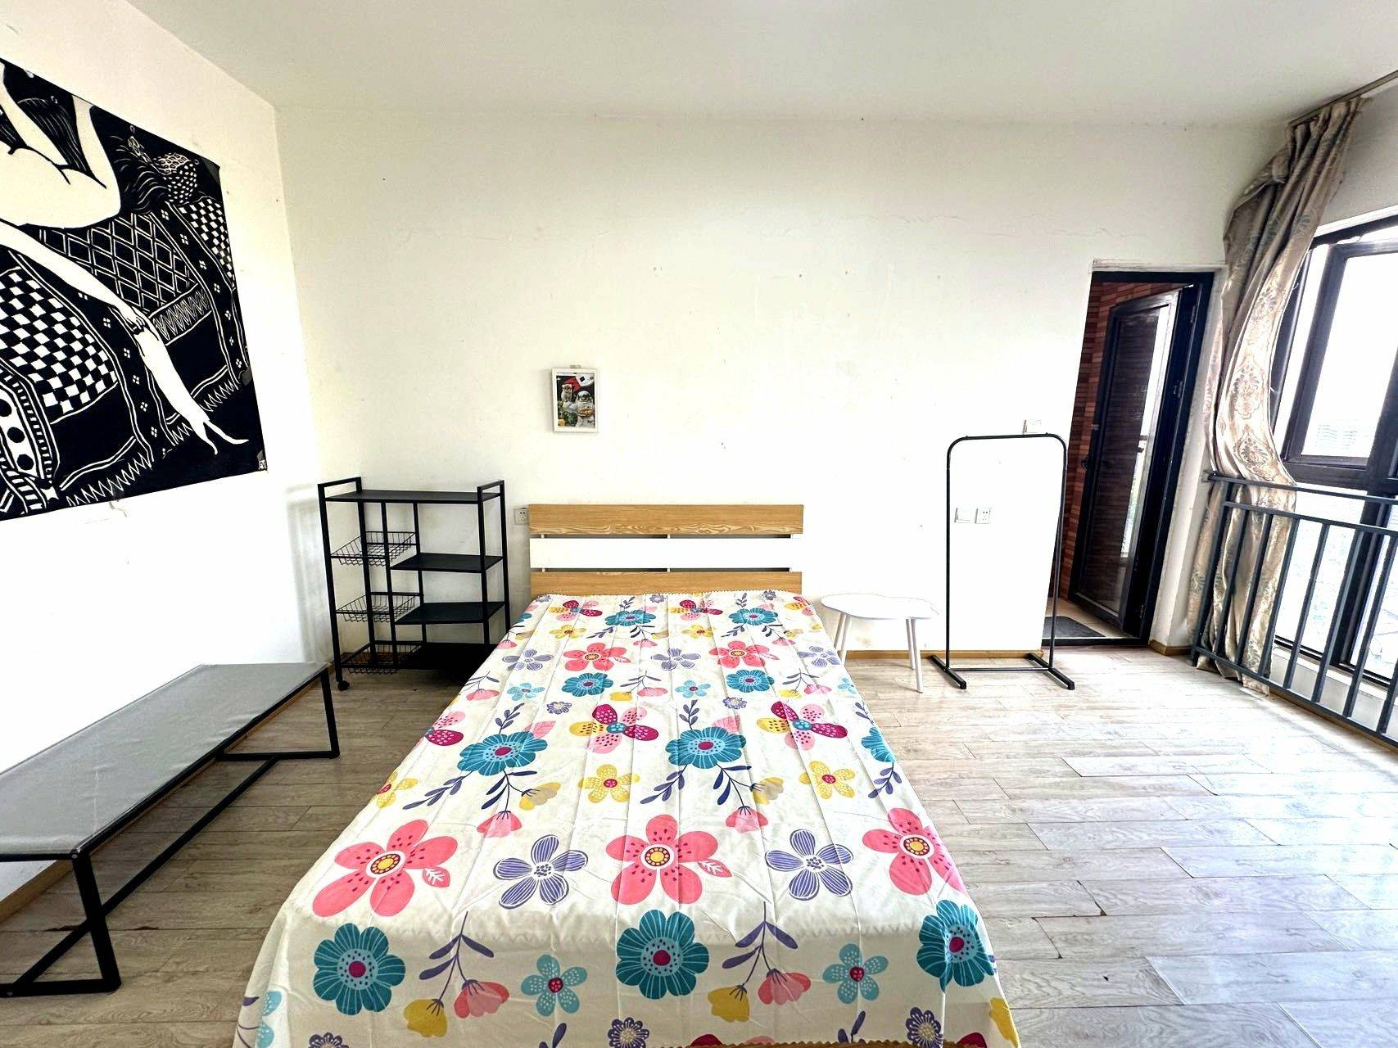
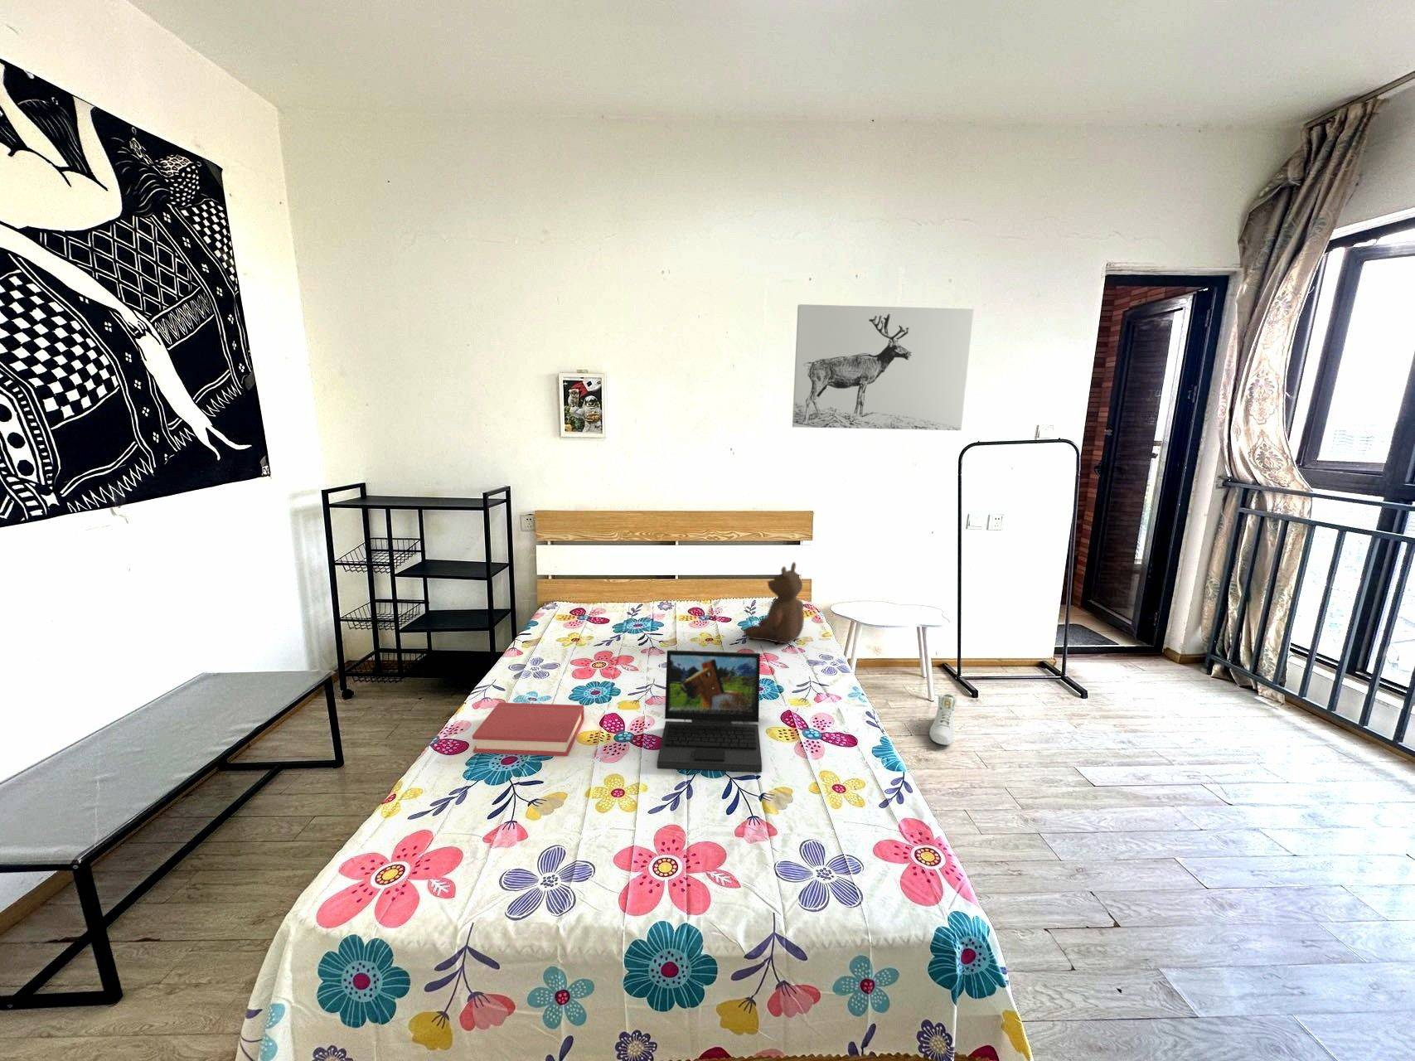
+ laptop (711, 705)
+ sneaker (944, 716)
+ hardback book (531, 727)
+ wall art (880, 369)
+ teddy bear (775, 601)
